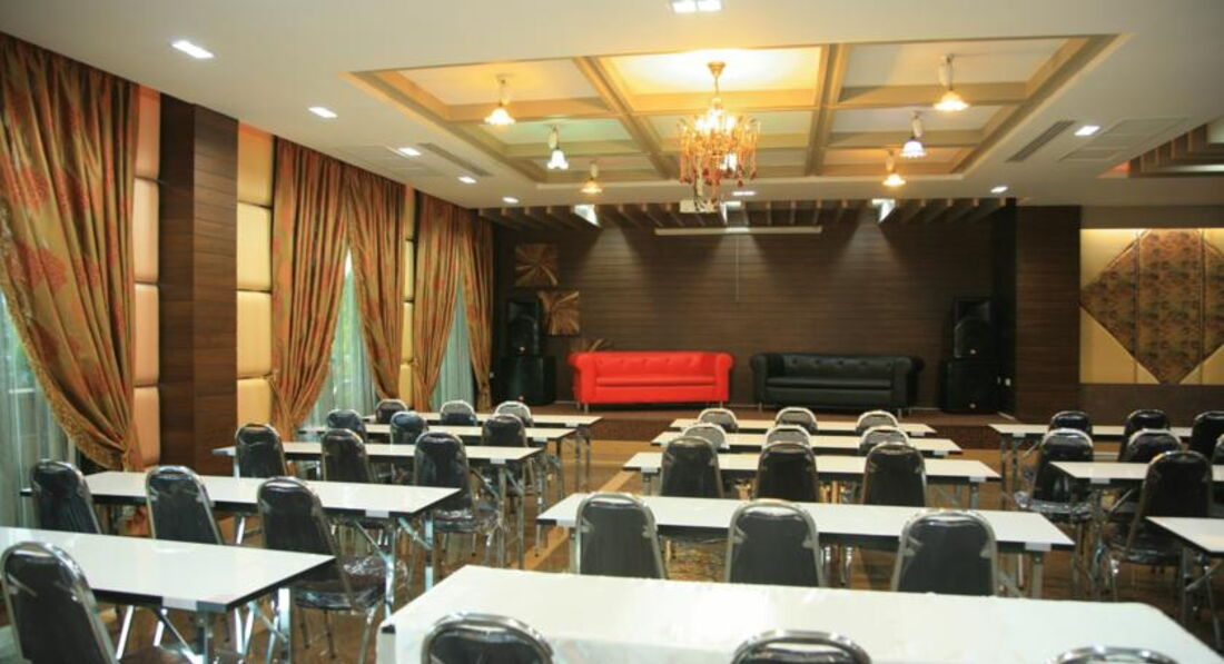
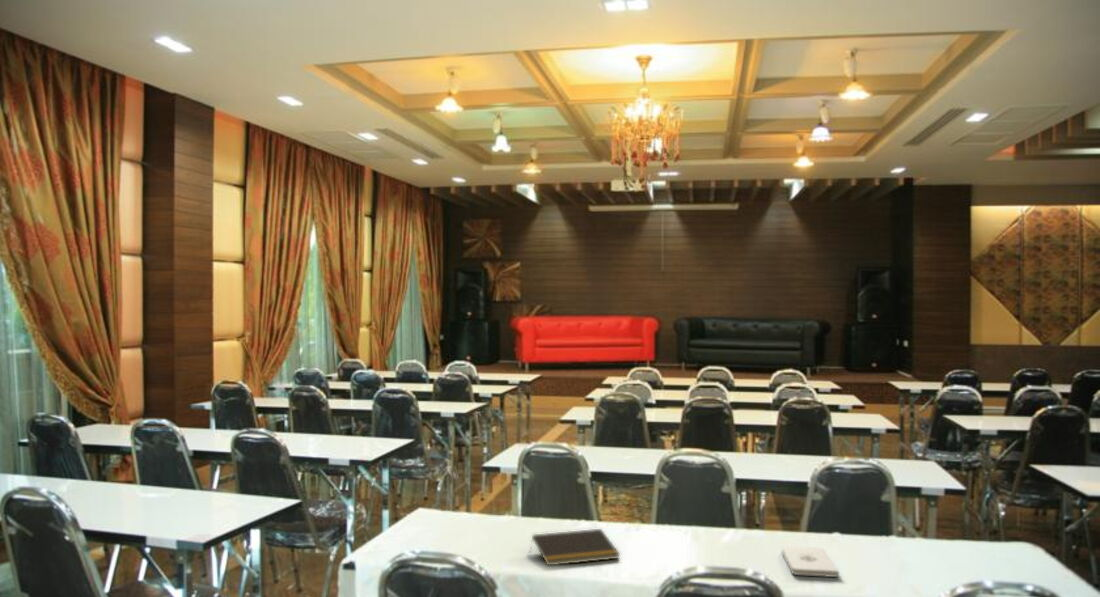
+ notepad (575, 546)
+ notepad (808, 560)
